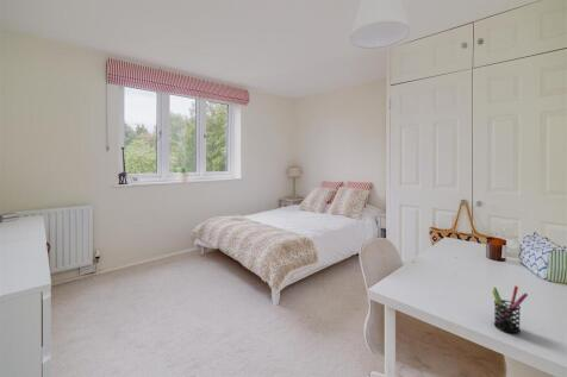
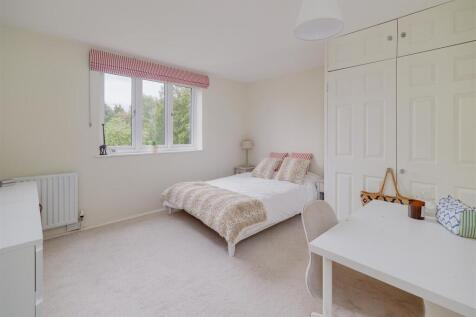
- pen holder (505, 306)
